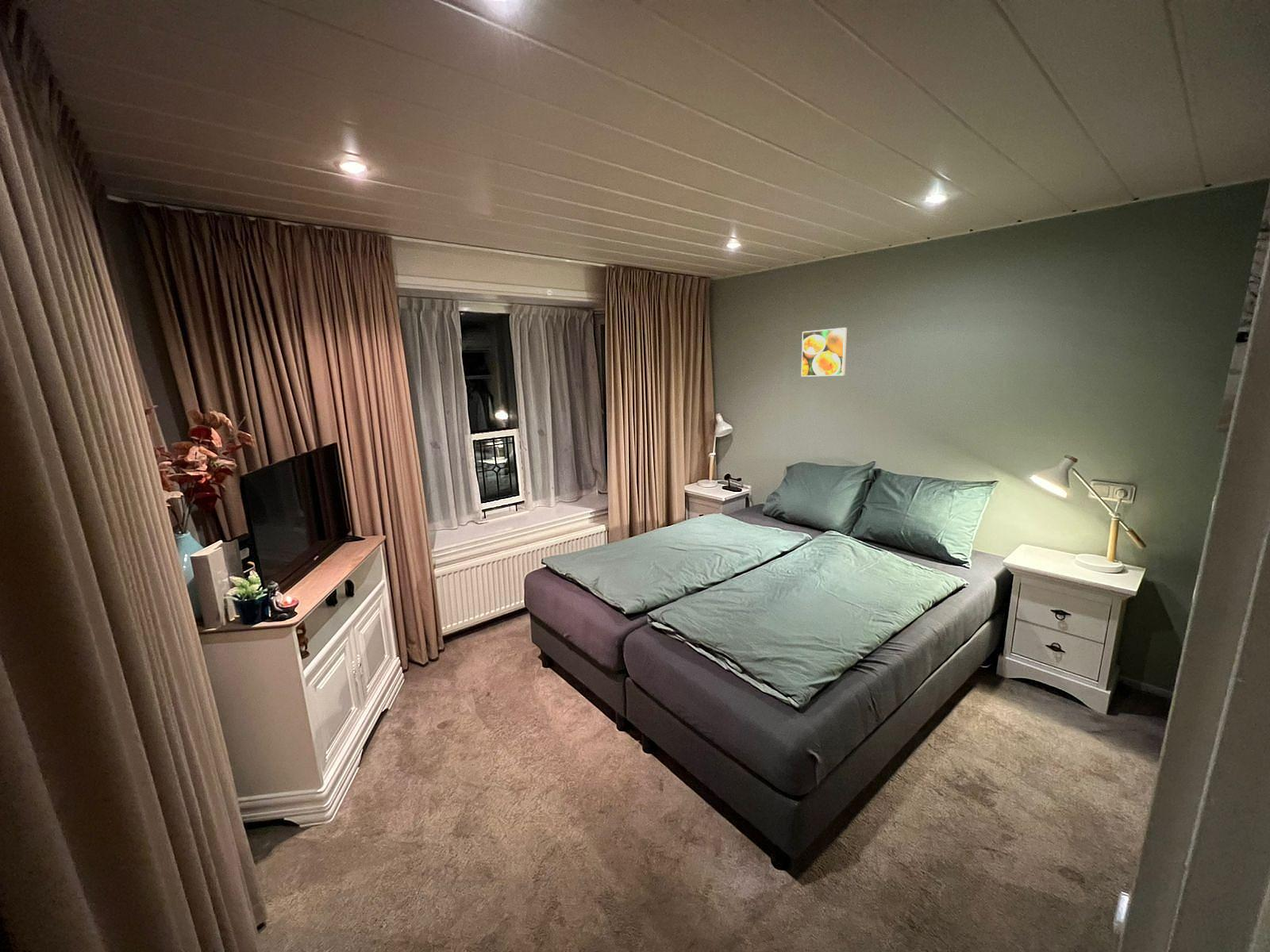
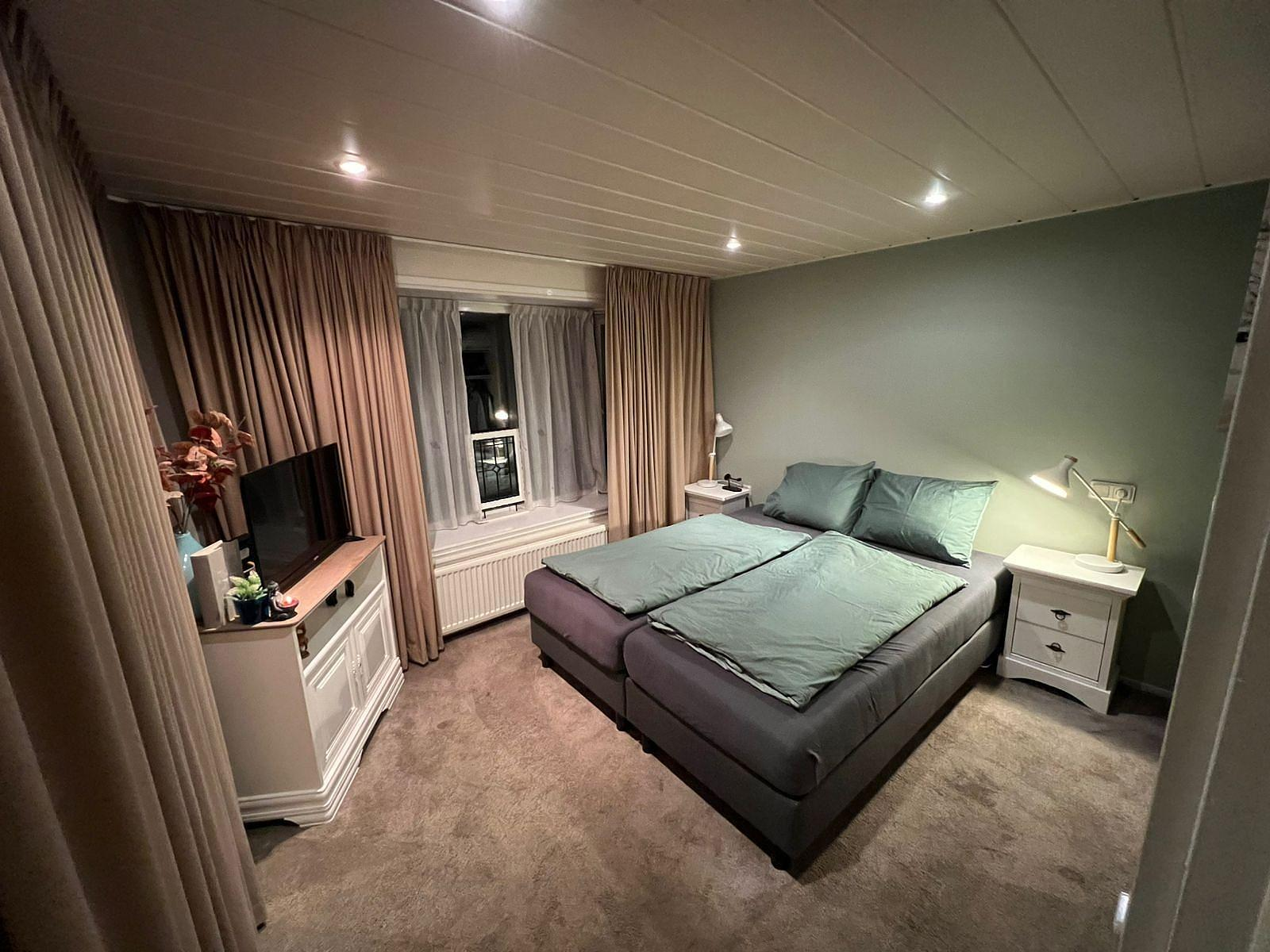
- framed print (823, 353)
